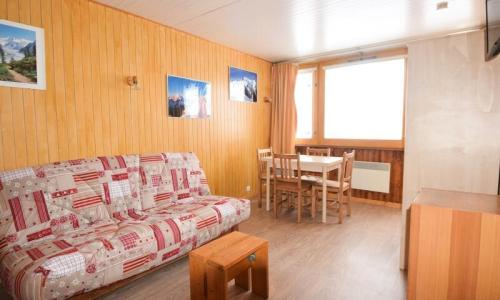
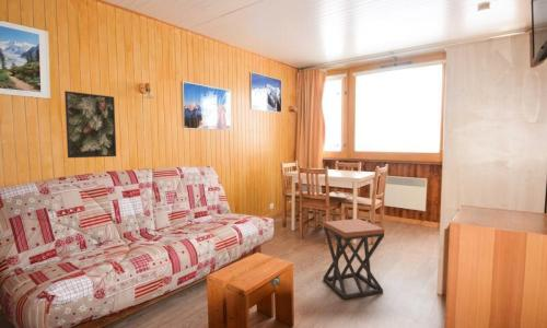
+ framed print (92, 126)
+ stool (352, 255)
